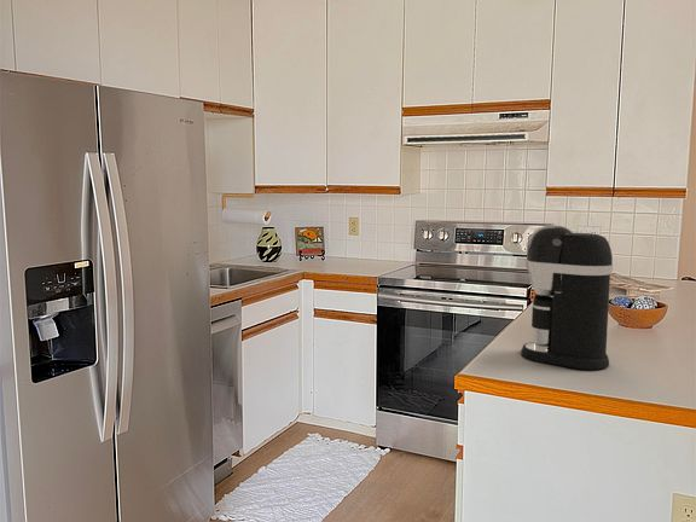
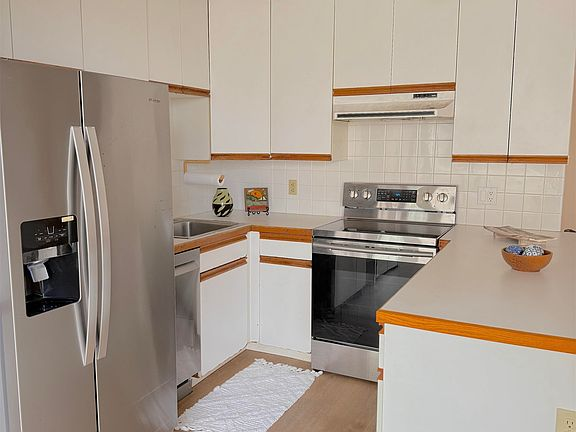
- coffee maker (566, 292)
